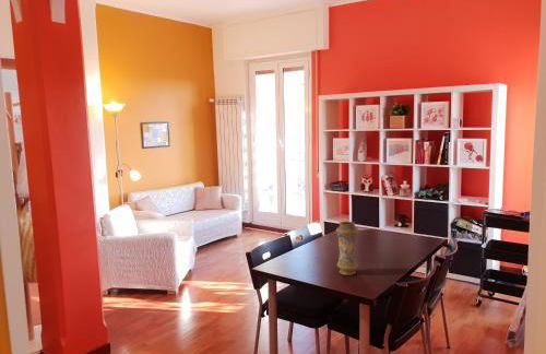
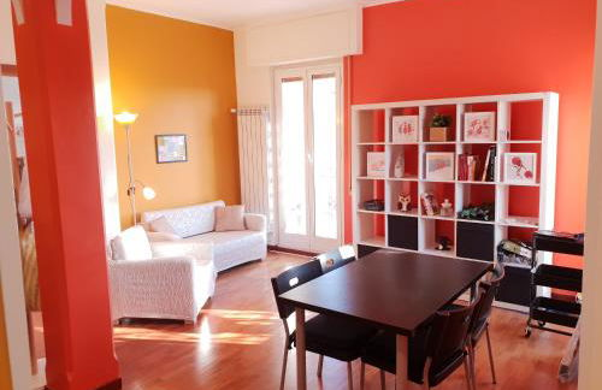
- vase (347, 247)
